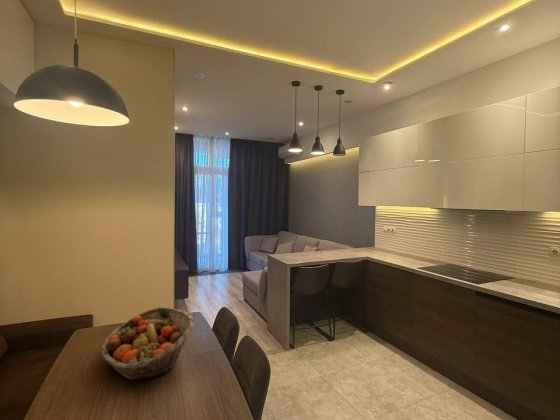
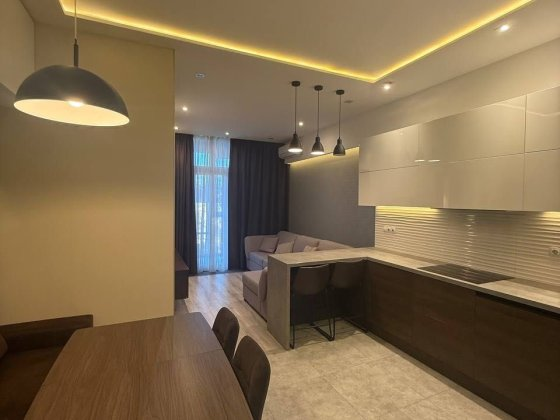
- fruit basket (149, 340)
